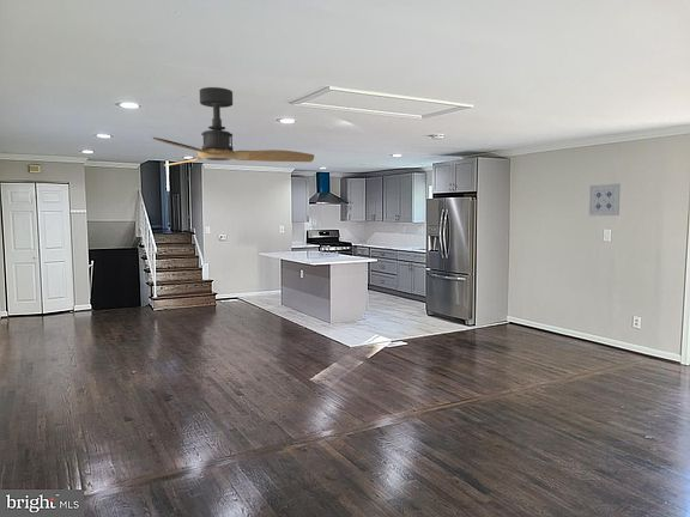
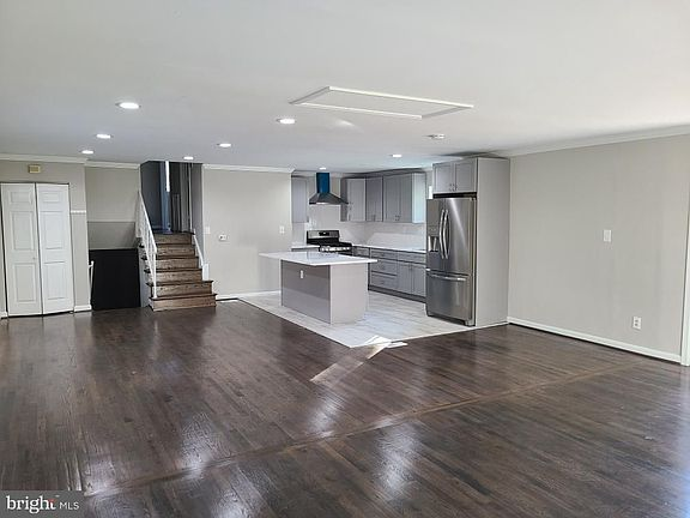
- ceiling fan (231, 134)
- wall art (604, 200)
